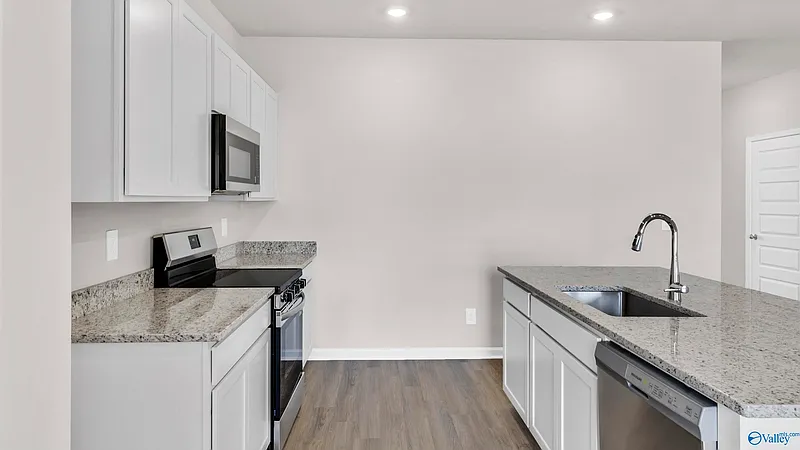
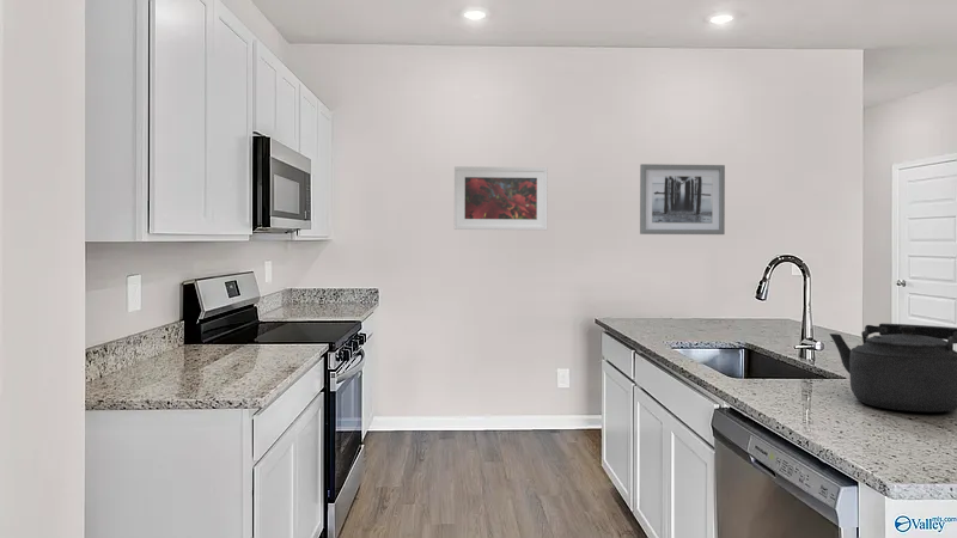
+ kettle (903, 363)
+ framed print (500, 197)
+ wall art (682, 198)
